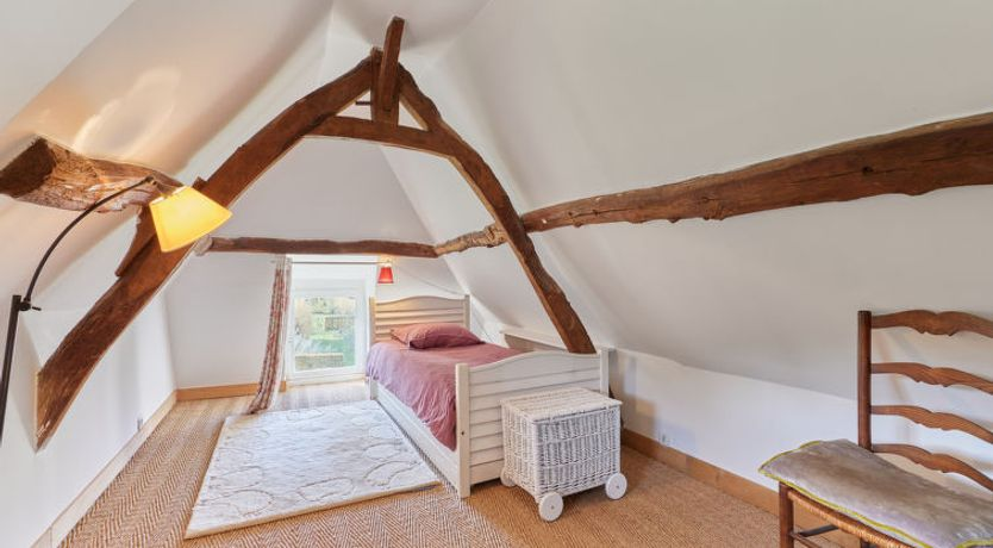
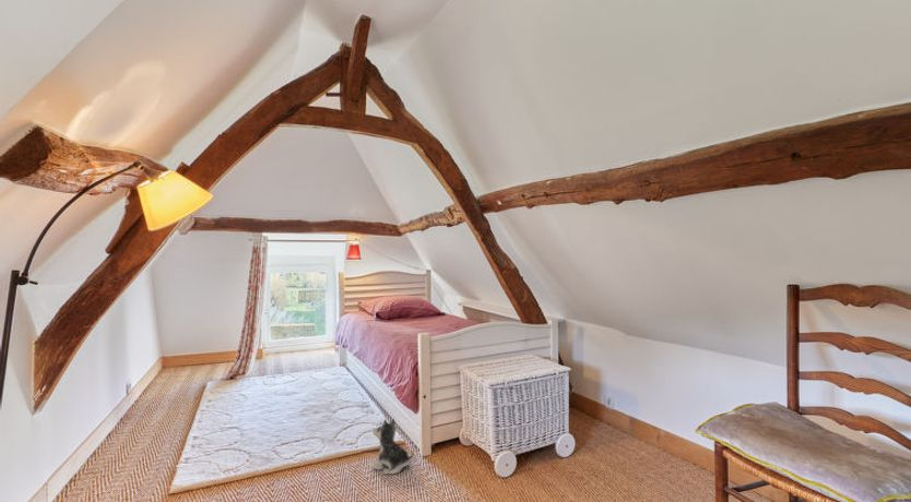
+ plush toy (392, 443)
